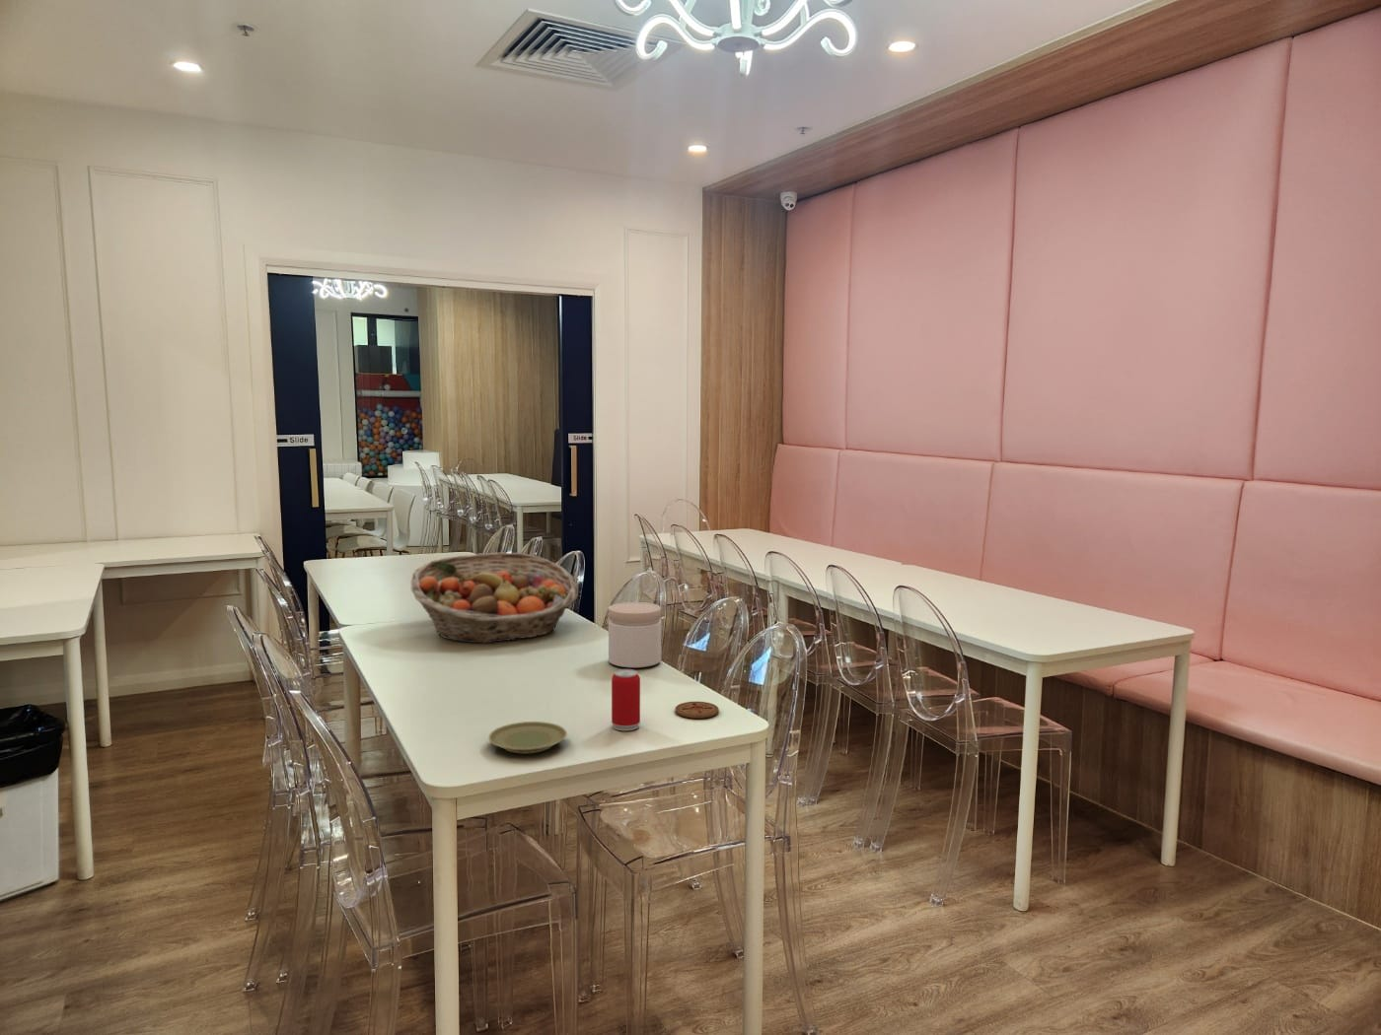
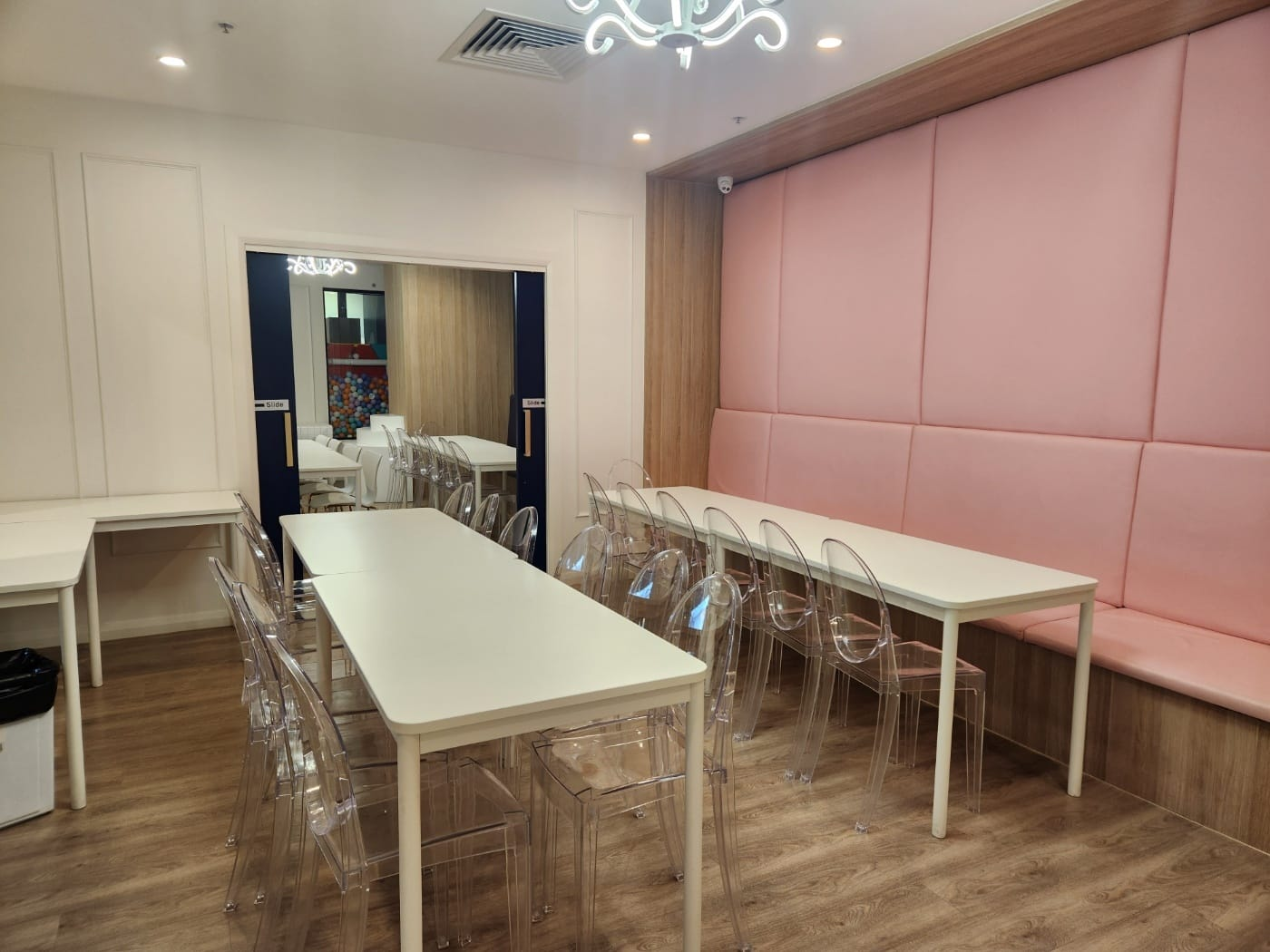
- coaster (696, 709)
- jar (634, 635)
- beverage can (625, 699)
- fruit basket (495, 596)
- plate (527, 739)
